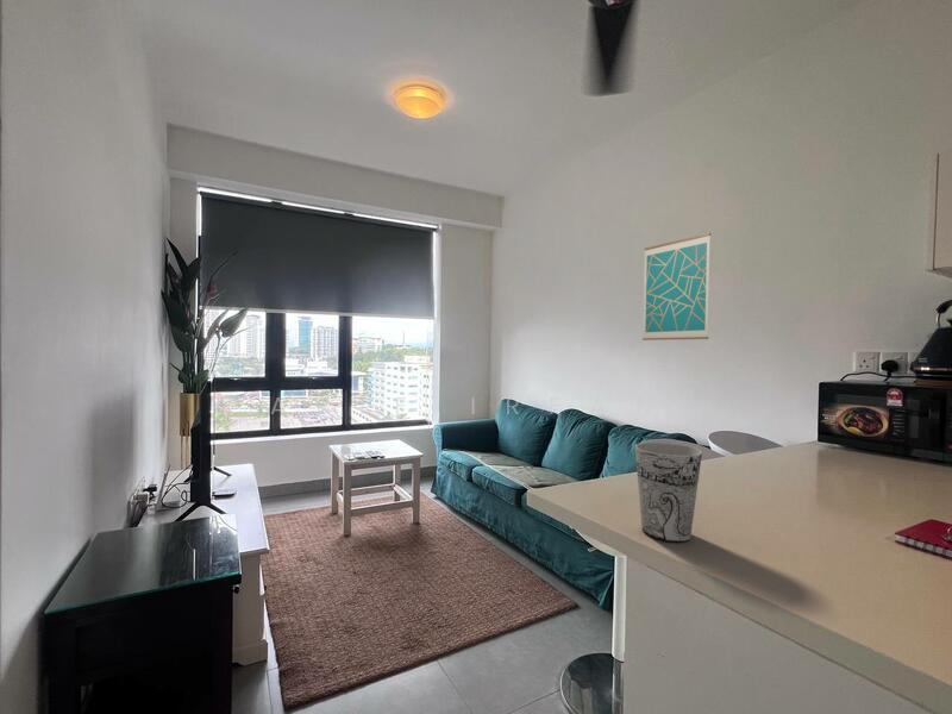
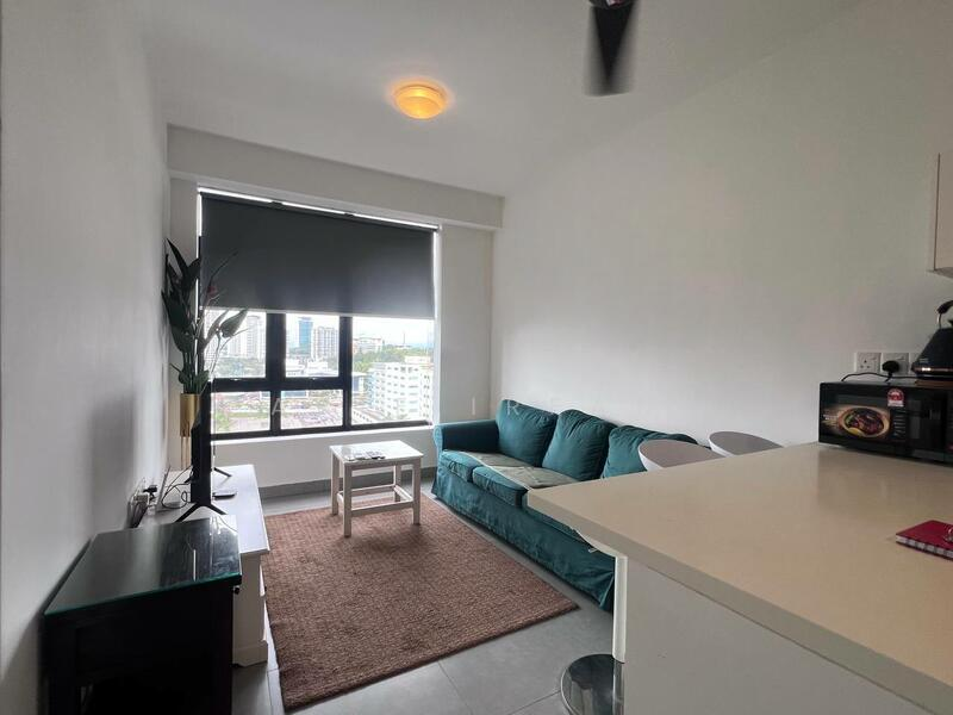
- cup (666, 490)
- wall art (674, 290)
